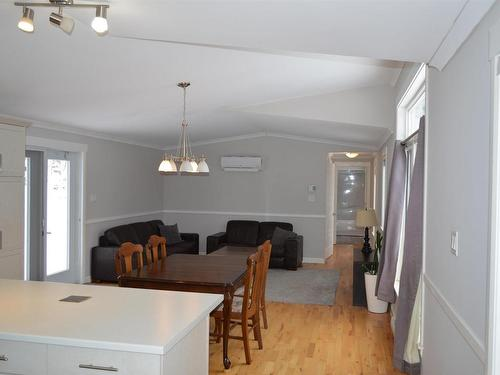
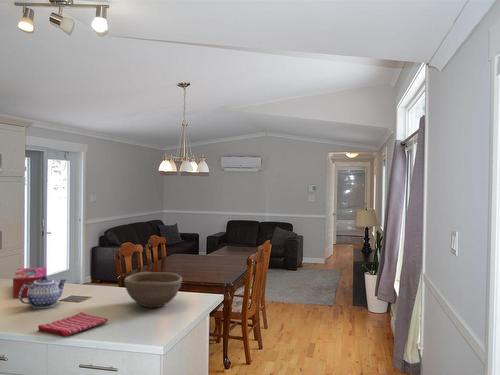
+ bowl (153, 290)
+ teapot (43, 290)
+ tissue box (30, 281)
+ dish towel (73, 323)
